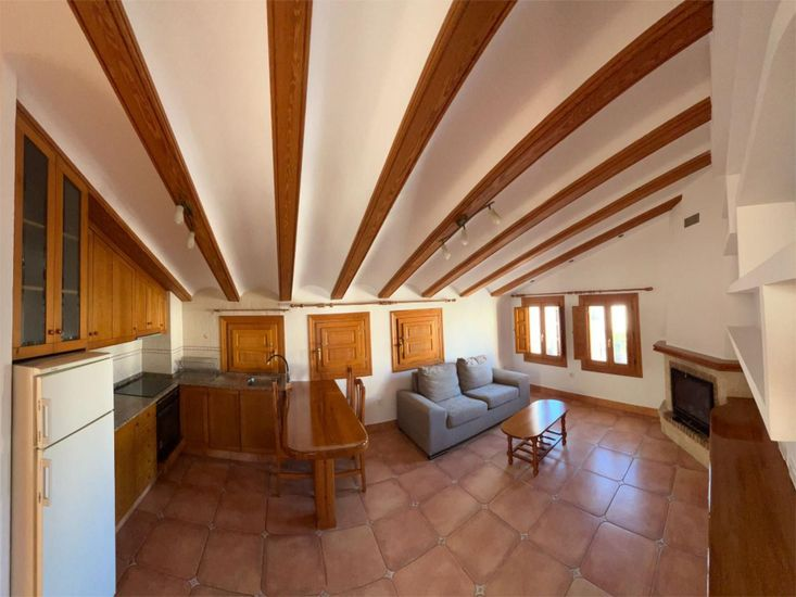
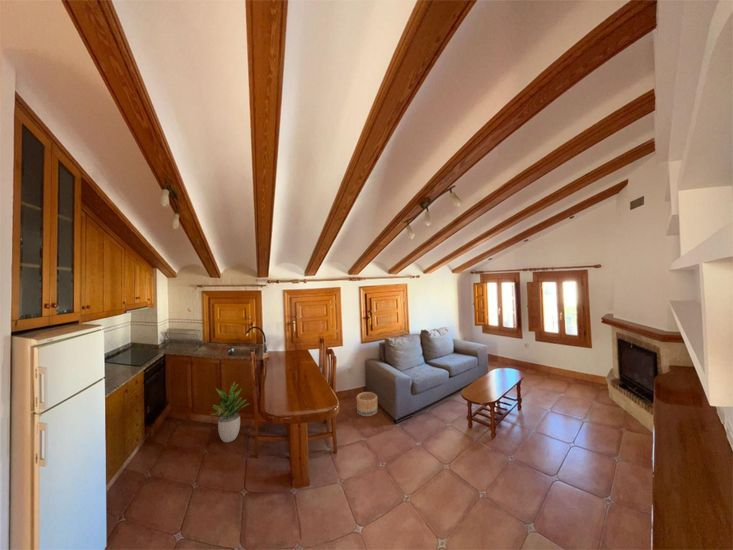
+ potted plant (227, 411)
+ basket (367, 403)
